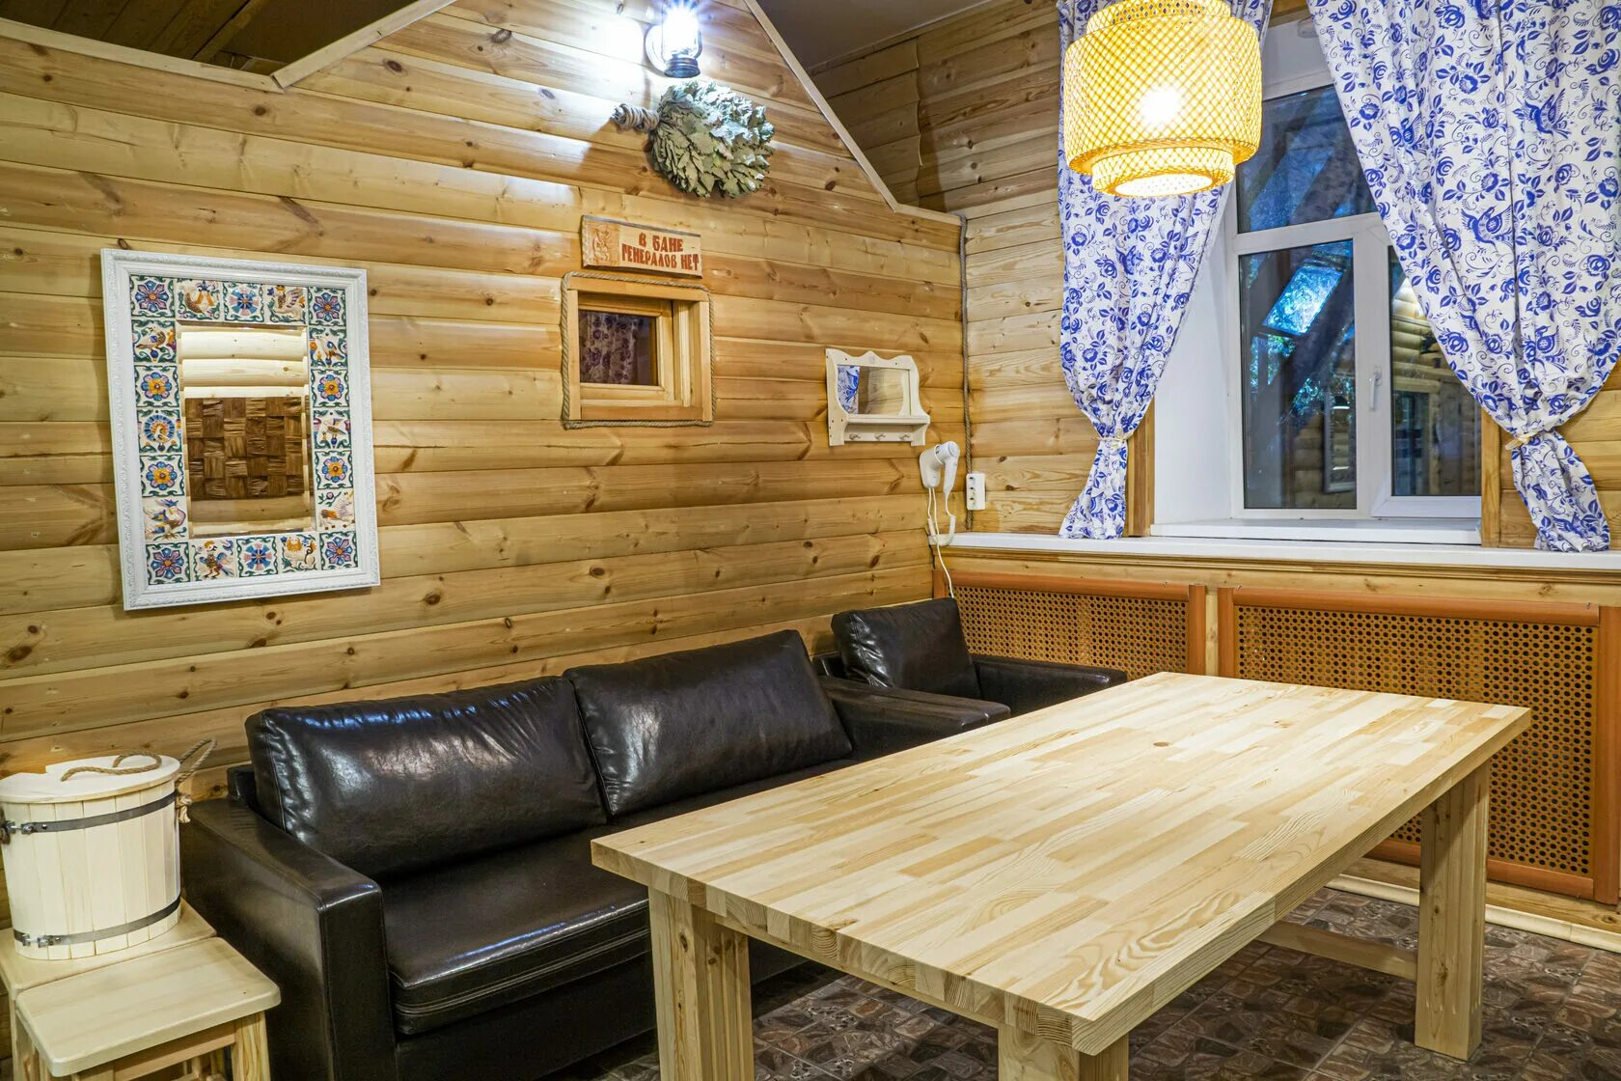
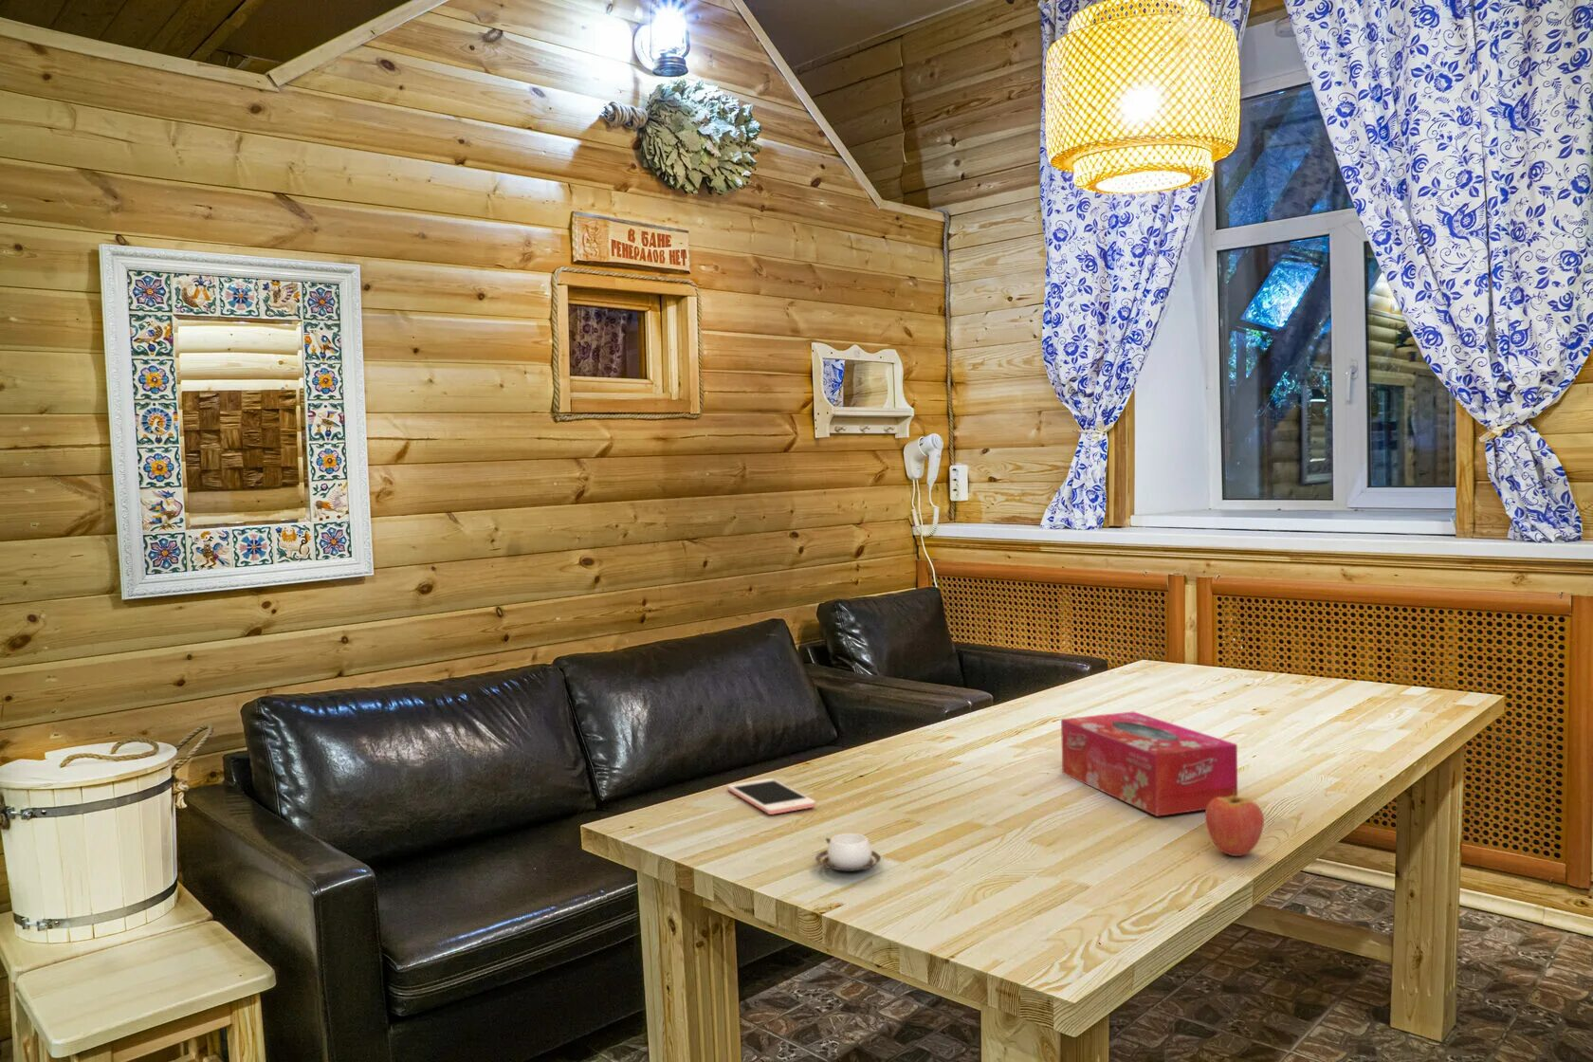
+ cell phone (770, 795)
+ fruit (1234, 819)
+ tissue box (1144, 760)
+ cup (850, 855)
